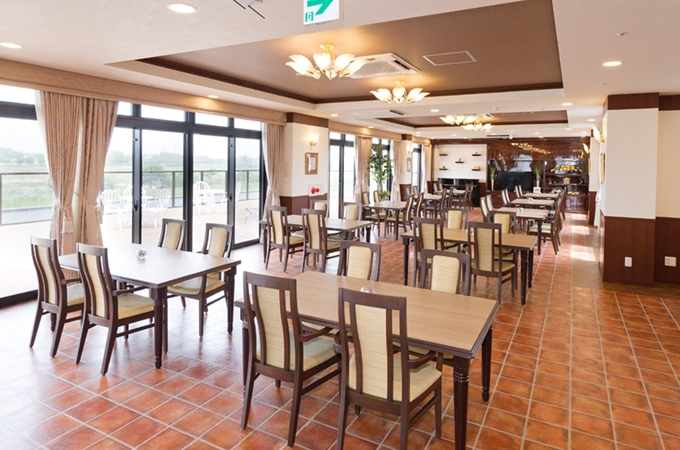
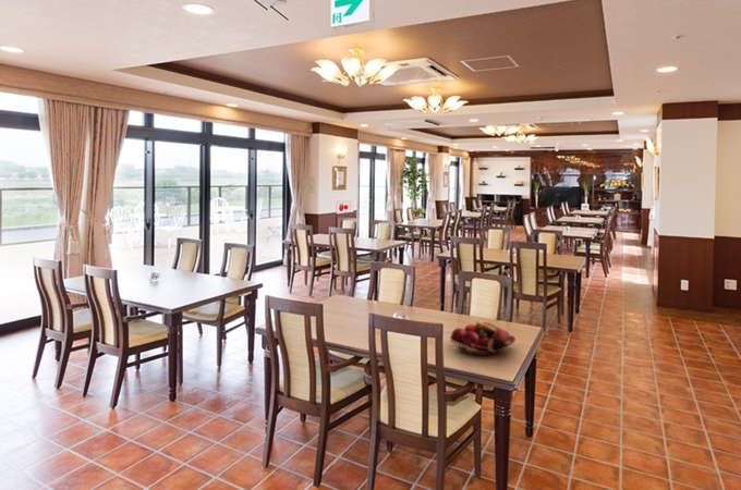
+ fruit basket (482, 336)
